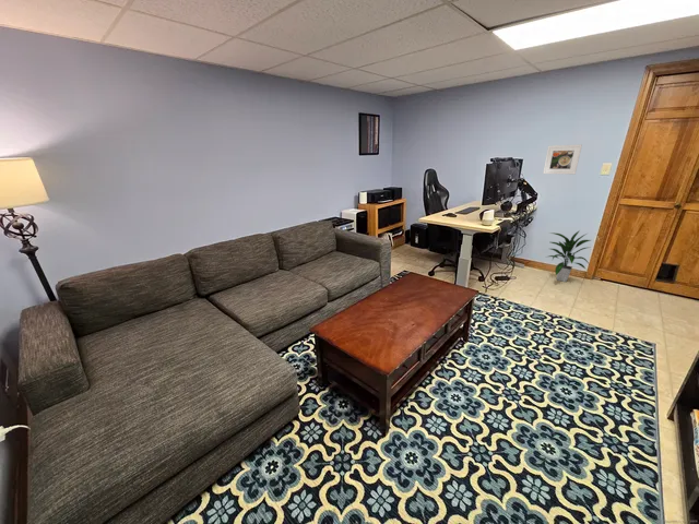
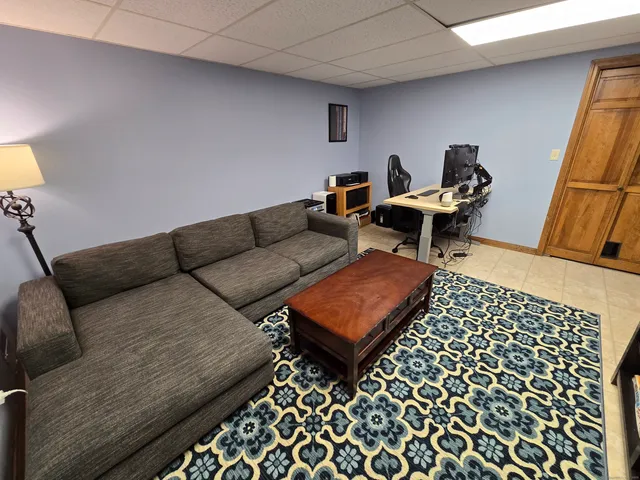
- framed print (561, 159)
- indoor plant (567, 255)
